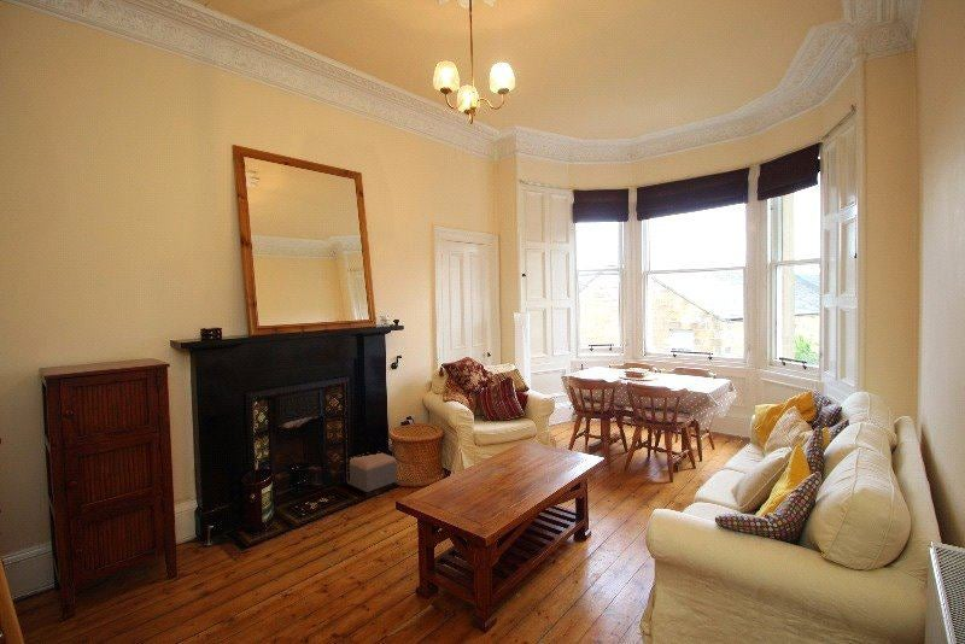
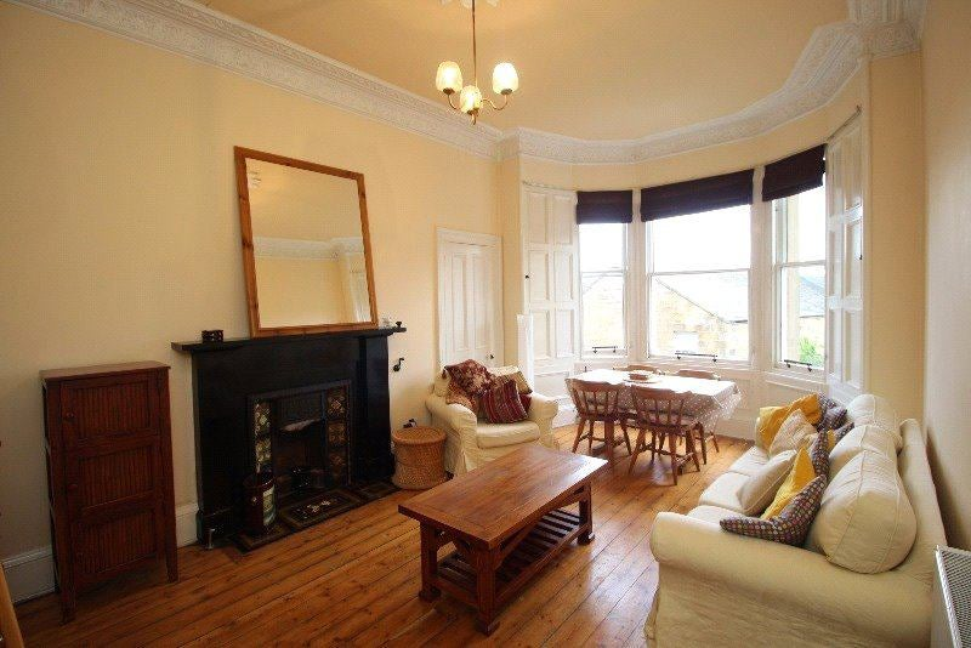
- footstool (372, 469)
